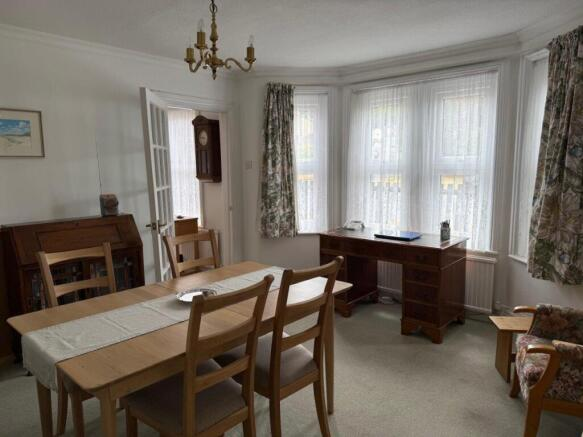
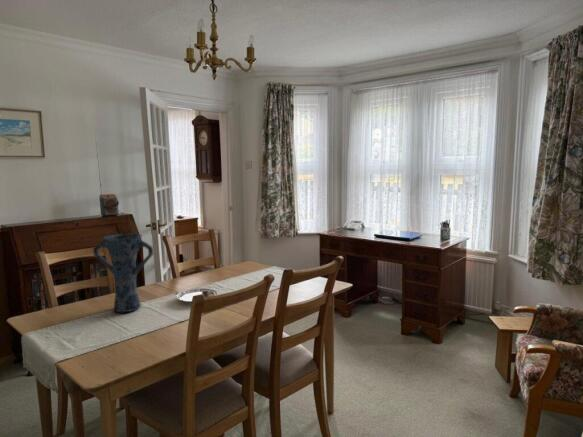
+ vase (124, 272)
